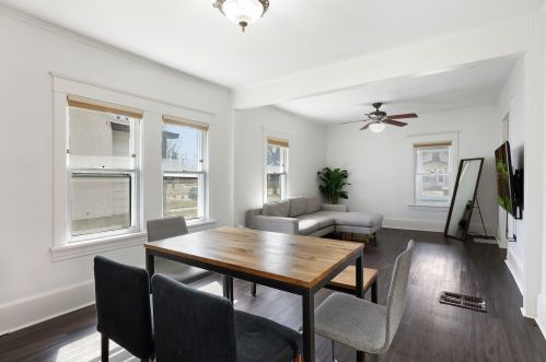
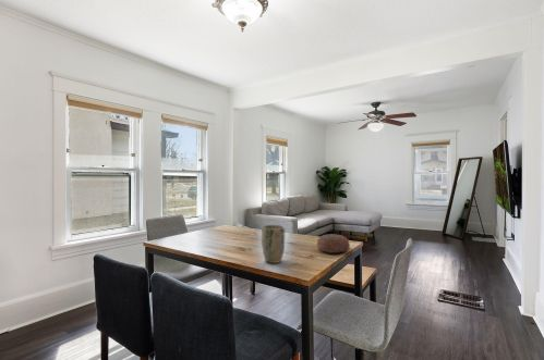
+ decorative bowl (333, 243)
+ plant pot (273, 244)
